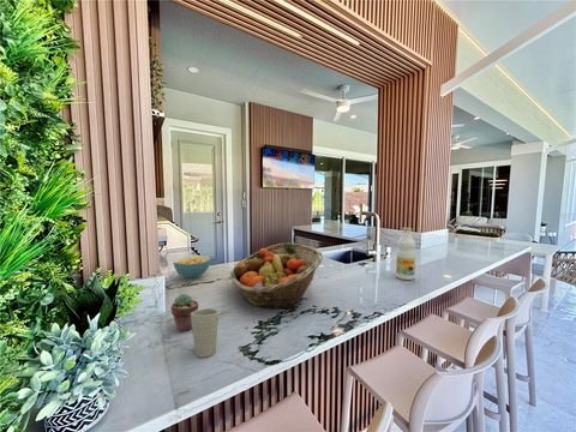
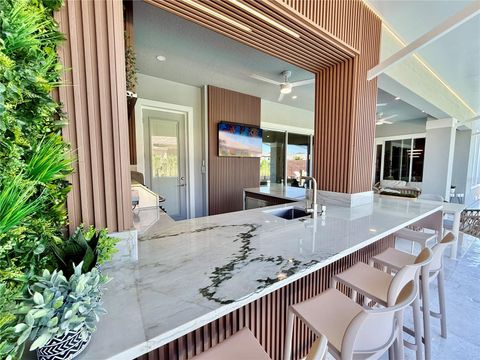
- cereal bowl (192, 268)
- fruit basket (275, 271)
- beverage bottle (406, 252)
- cup (205, 330)
- potted succulent (185, 310)
